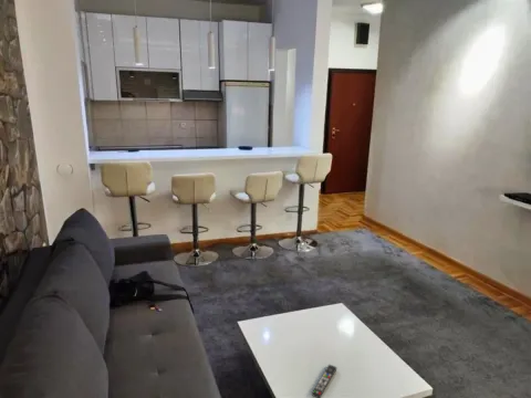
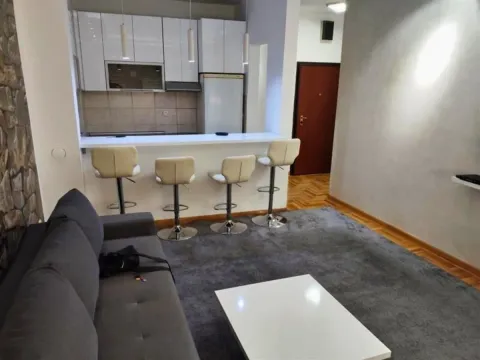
- remote control (324, 380)
